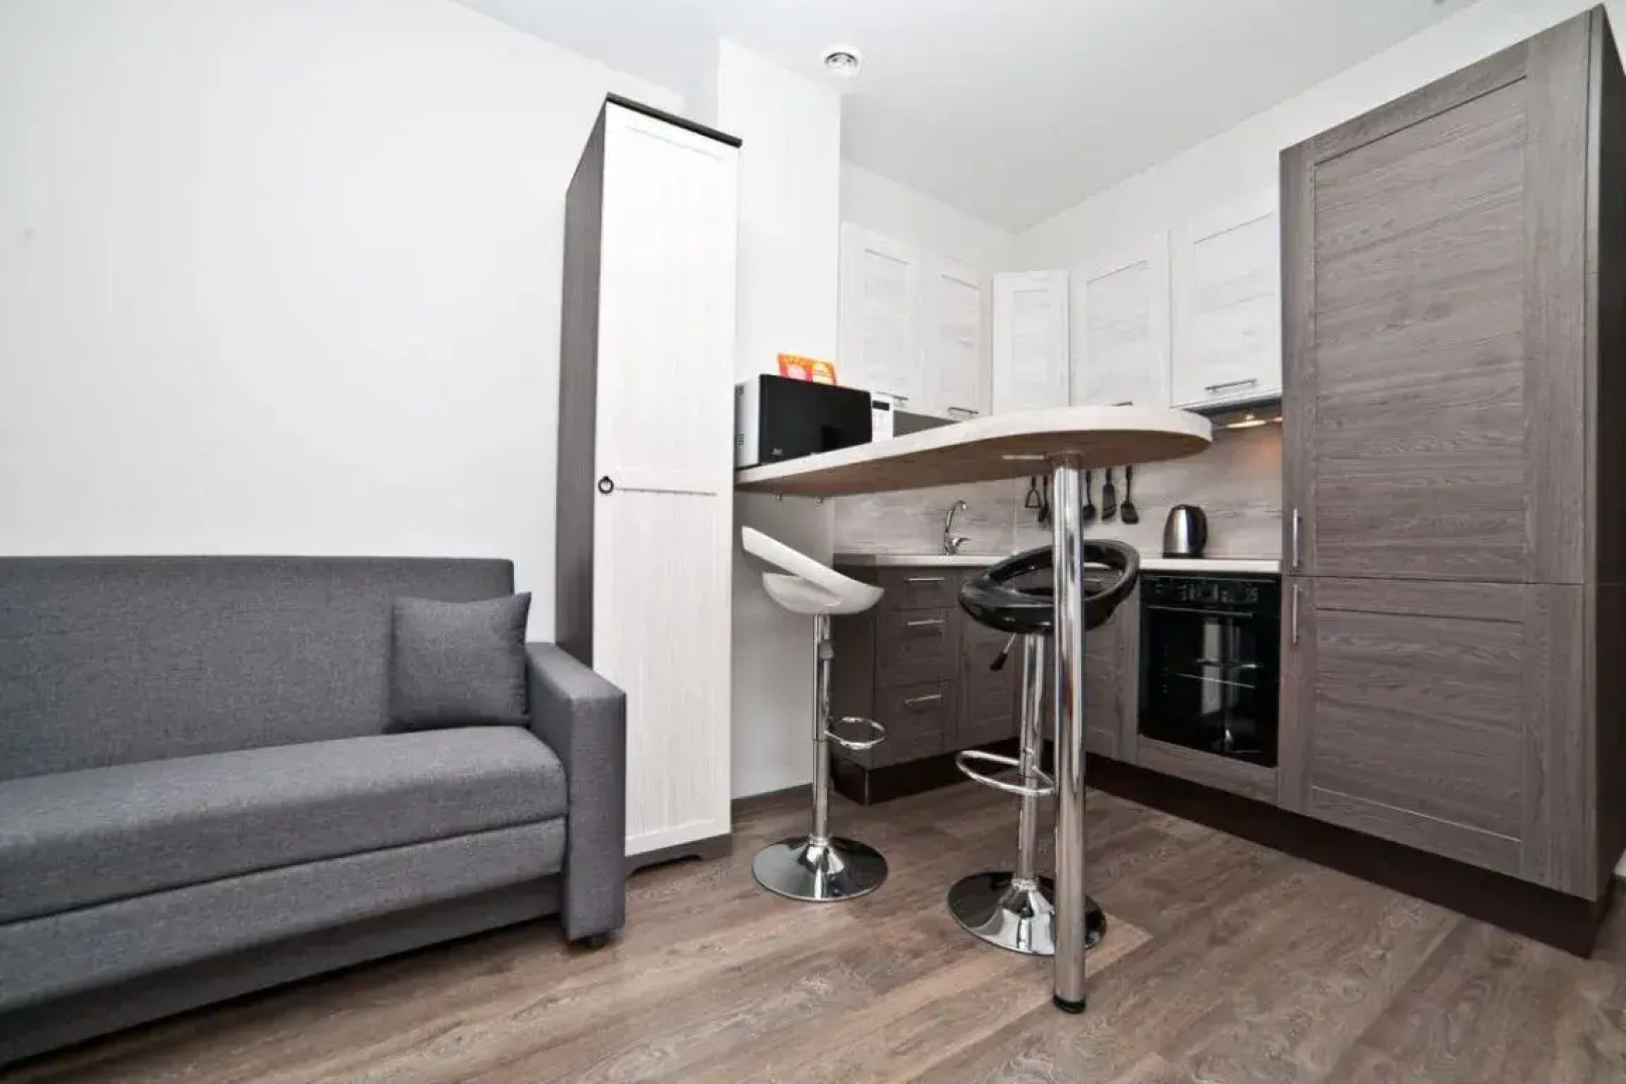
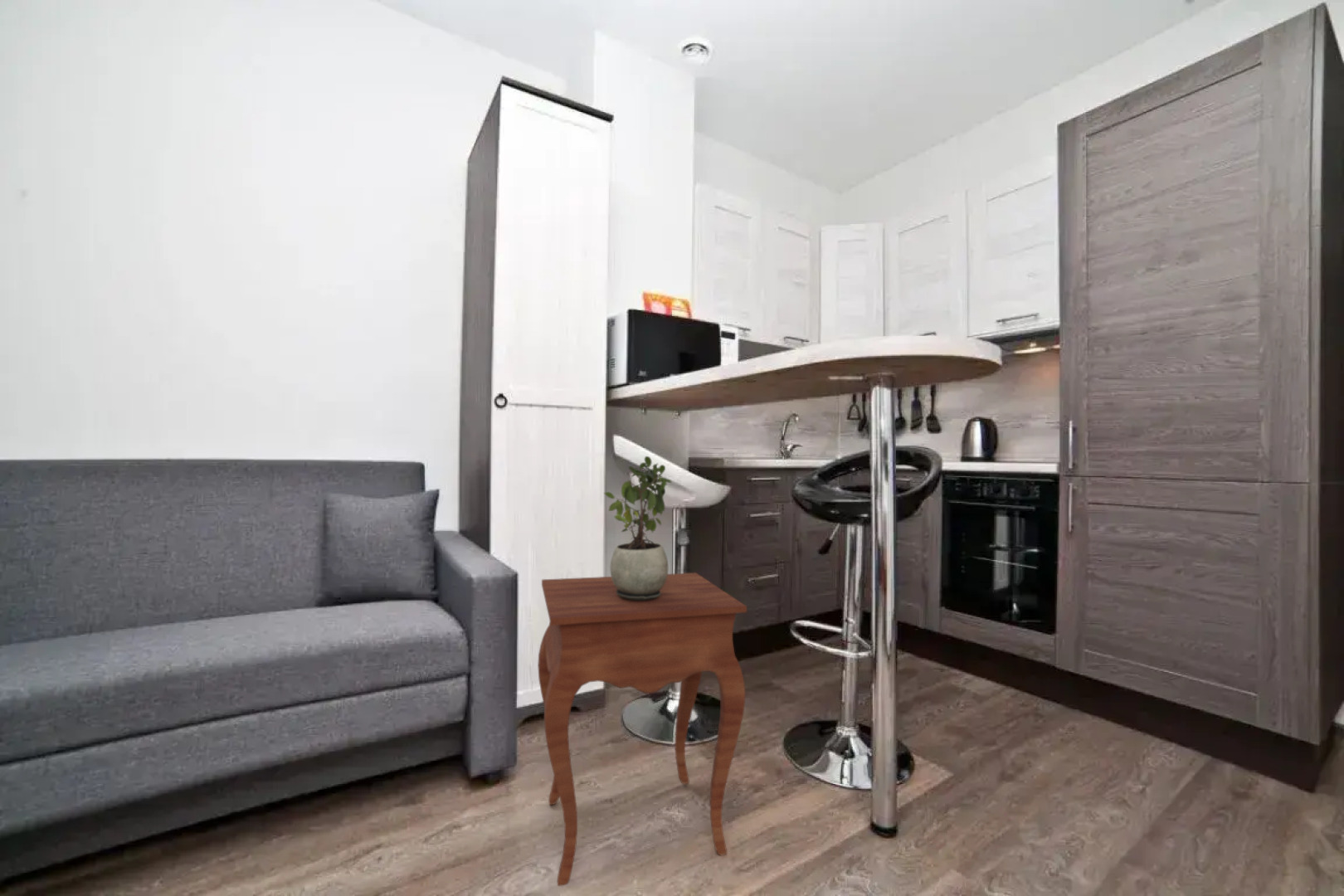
+ potted plant (634, 523)
+ side table (640, 691)
